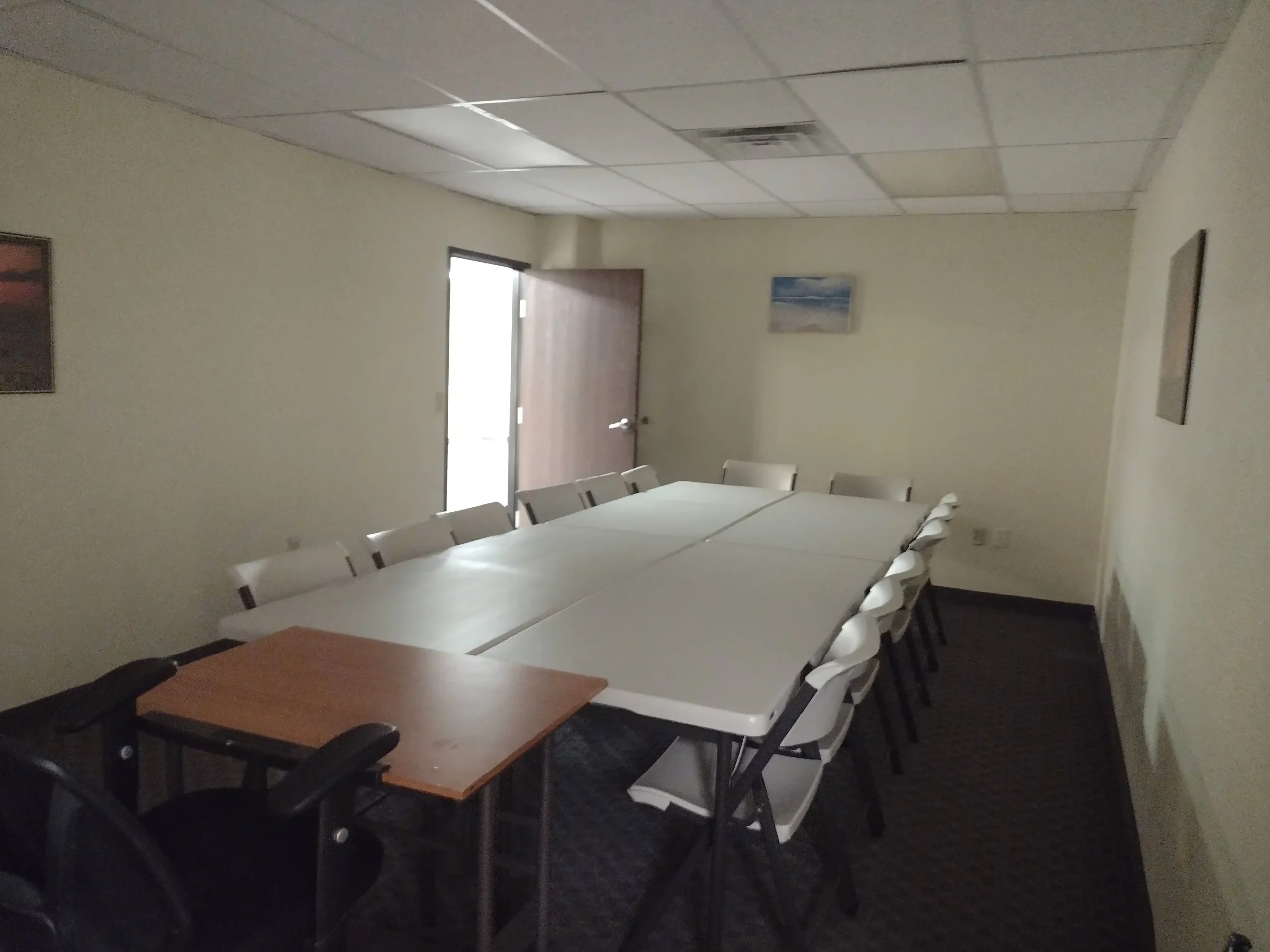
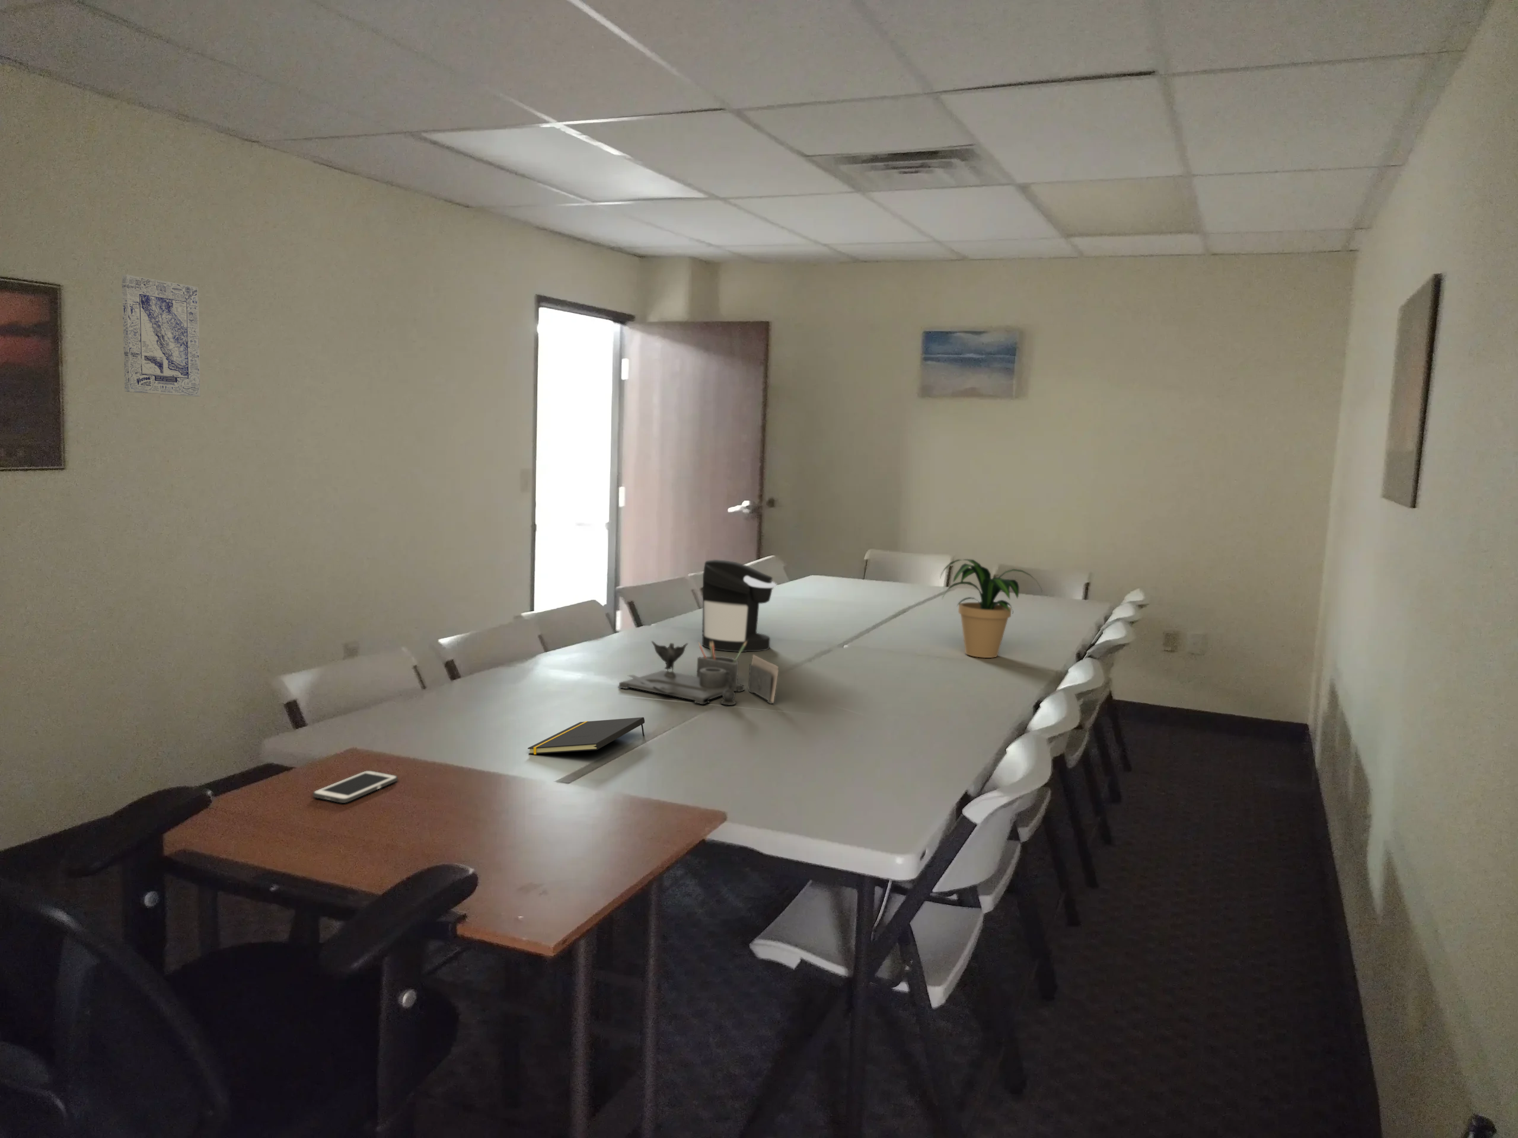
+ potted plant (984, 608)
+ notepad (588, 735)
+ desk organizer (706, 667)
+ coffee maker (739, 604)
+ cell phone (356, 785)
+ wall art (161, 338)
